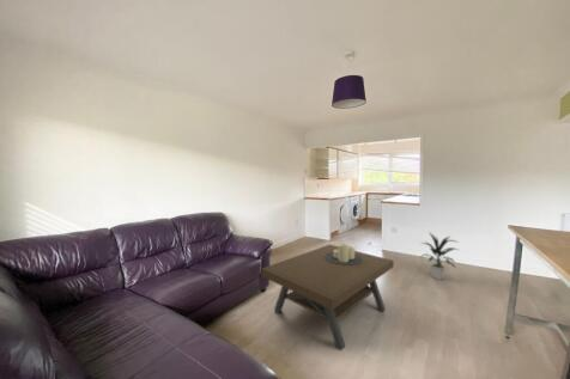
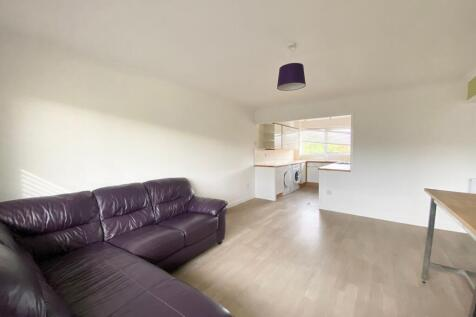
- indoor plant (439, 255)
- coffee table (329, 279)
